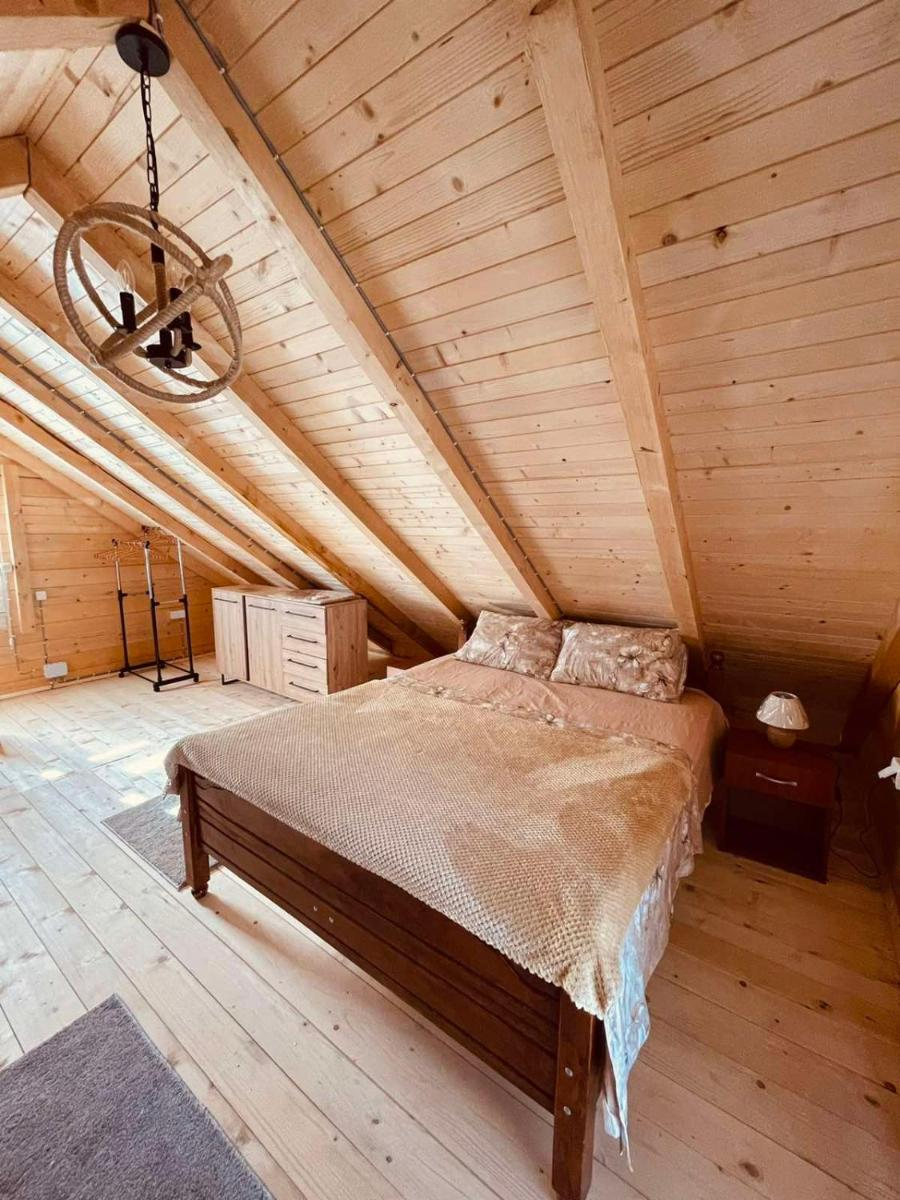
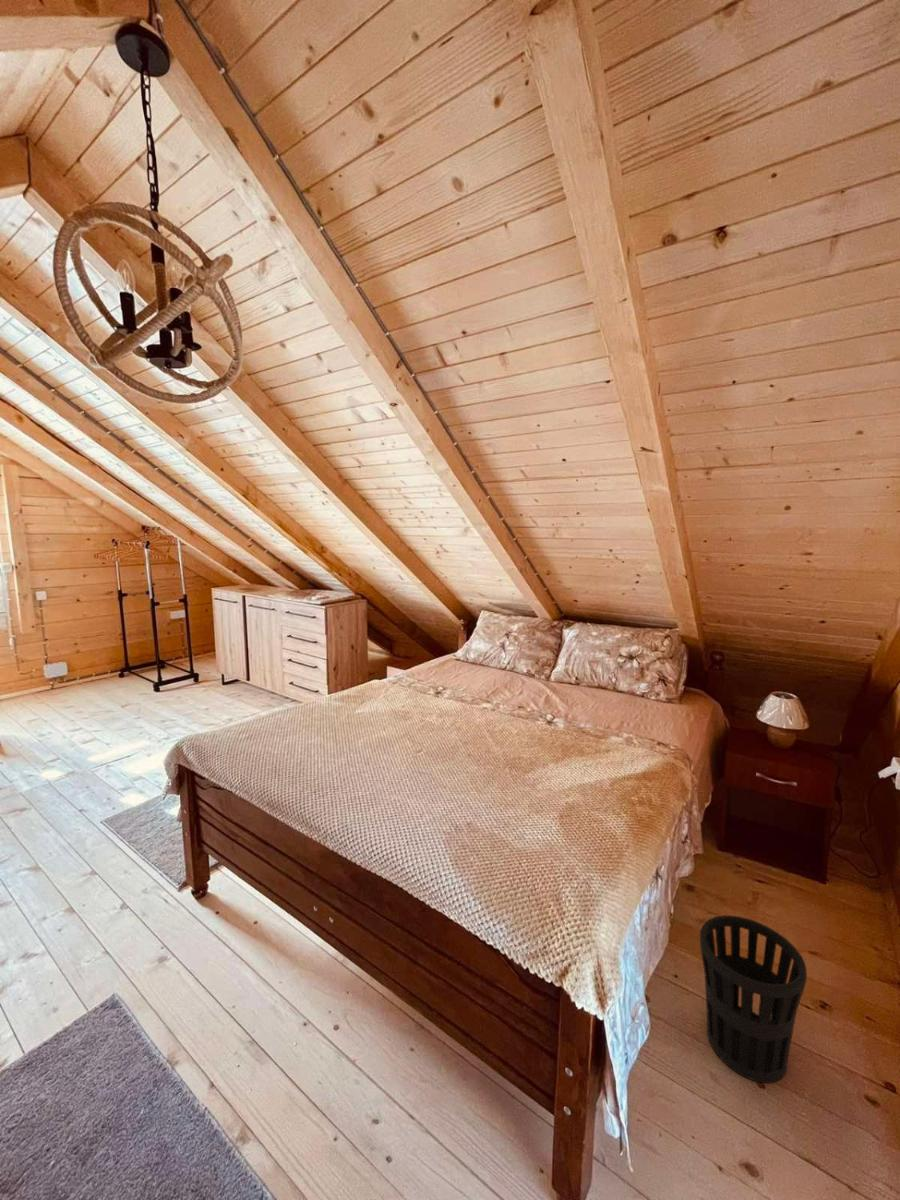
+ wastebasket (748, 997)
